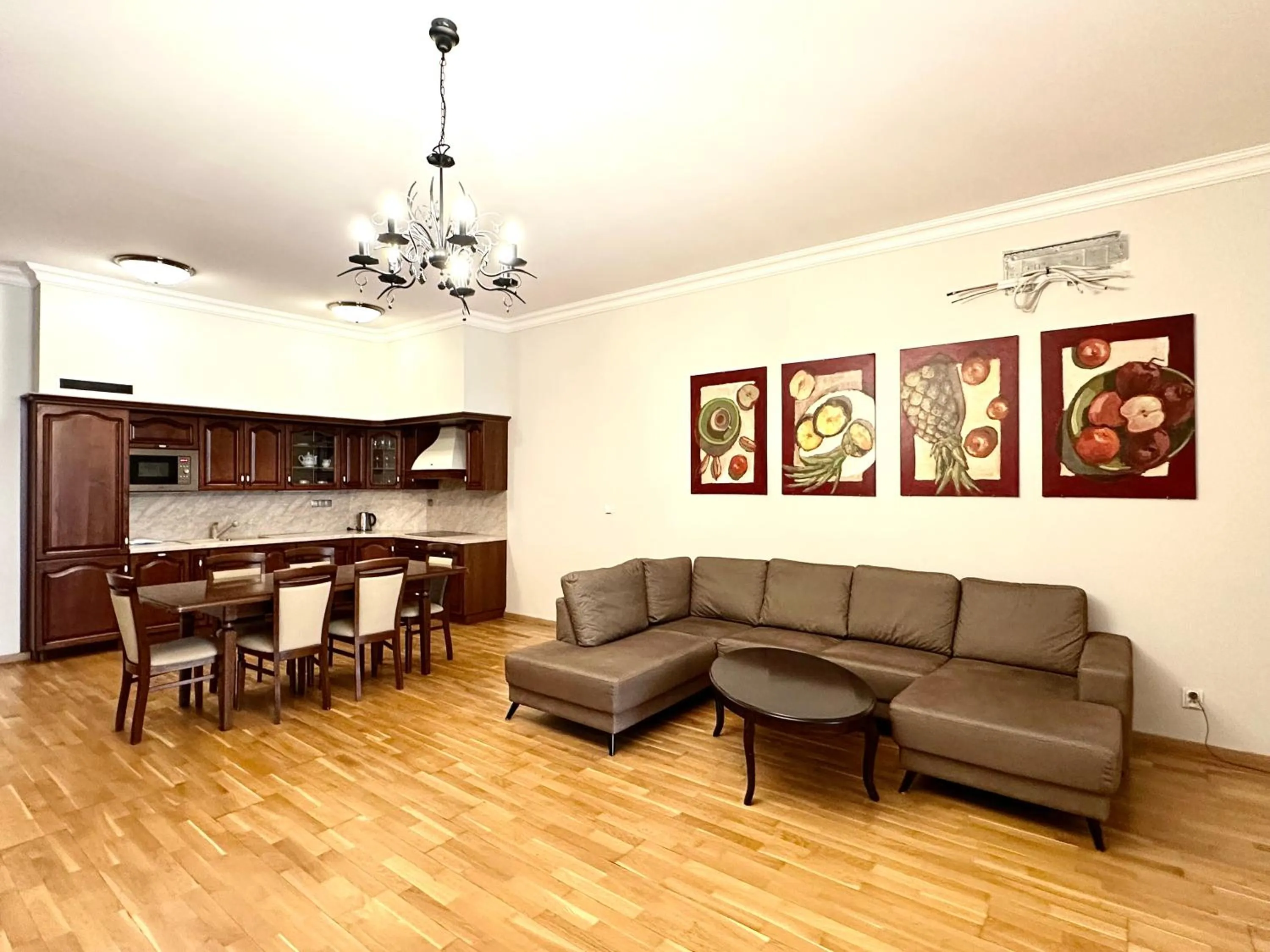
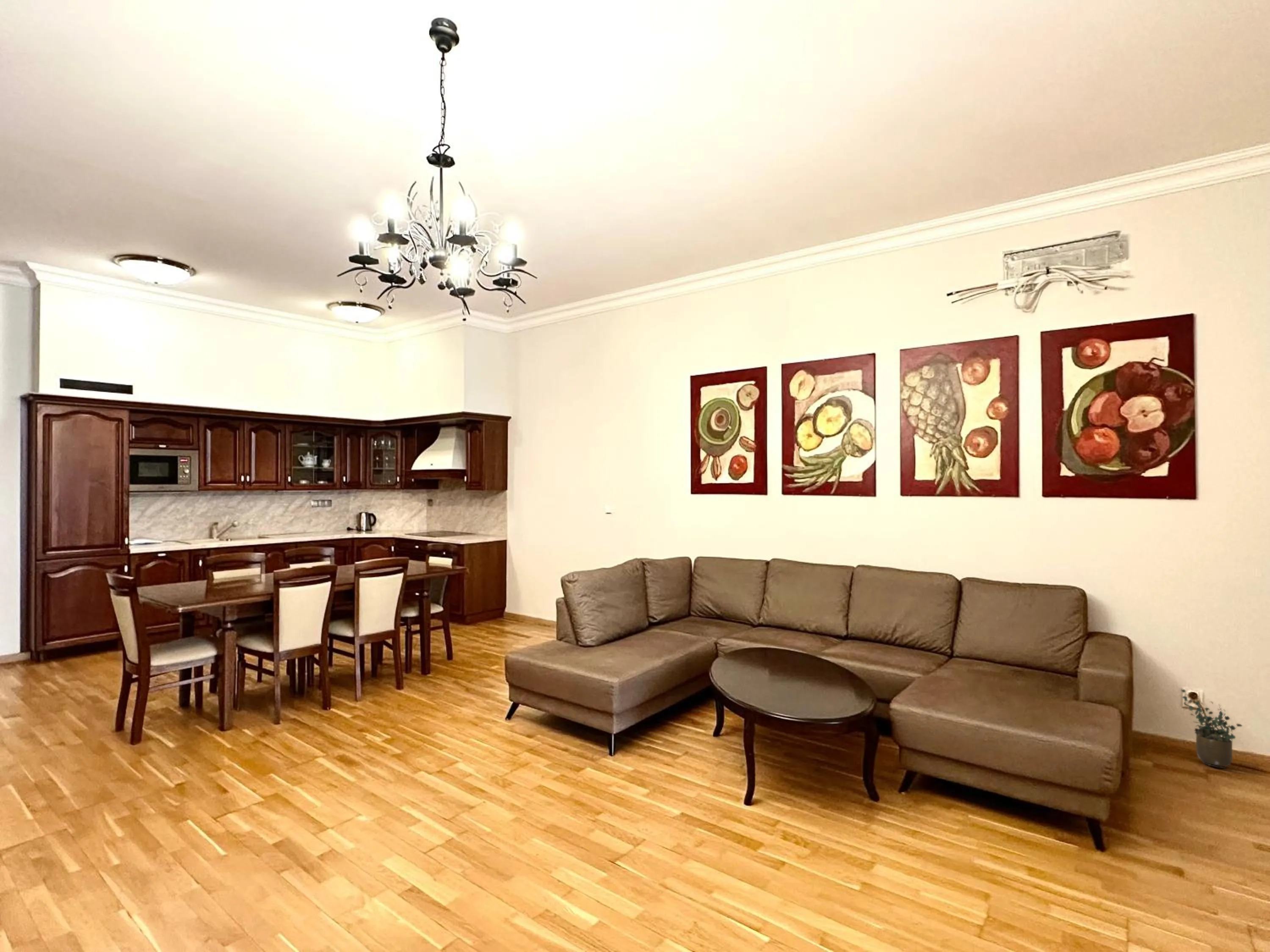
+ potted plant (1210, 729)
